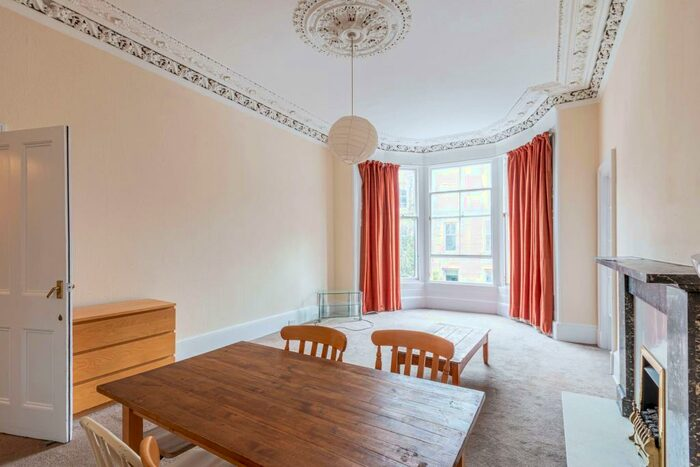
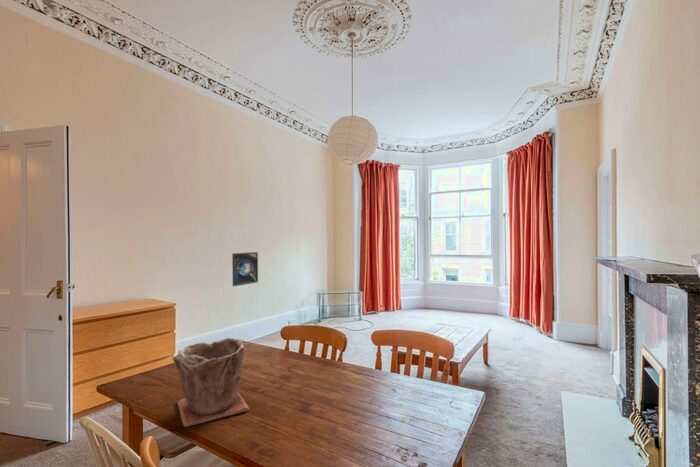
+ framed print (245, 268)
+ plant pot (212, 375)
